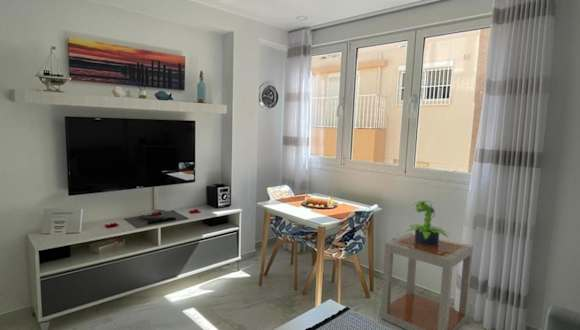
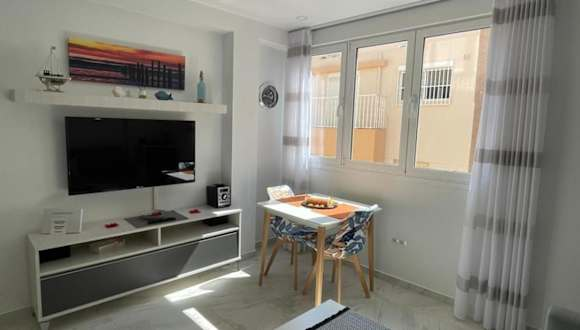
- side table (414, 282)
- potted plant (427, 220)
